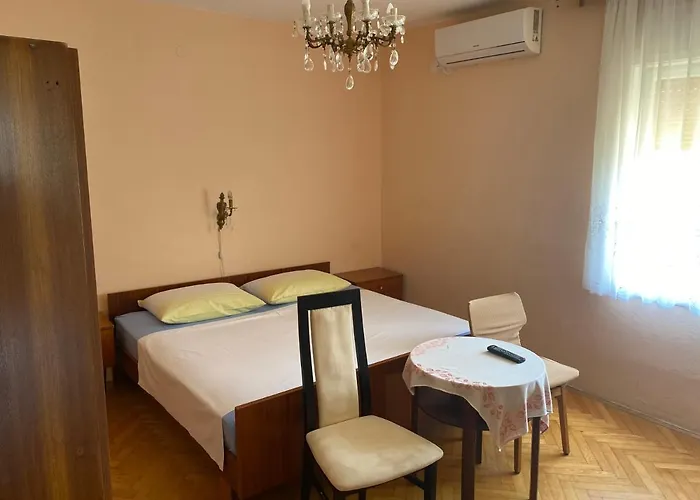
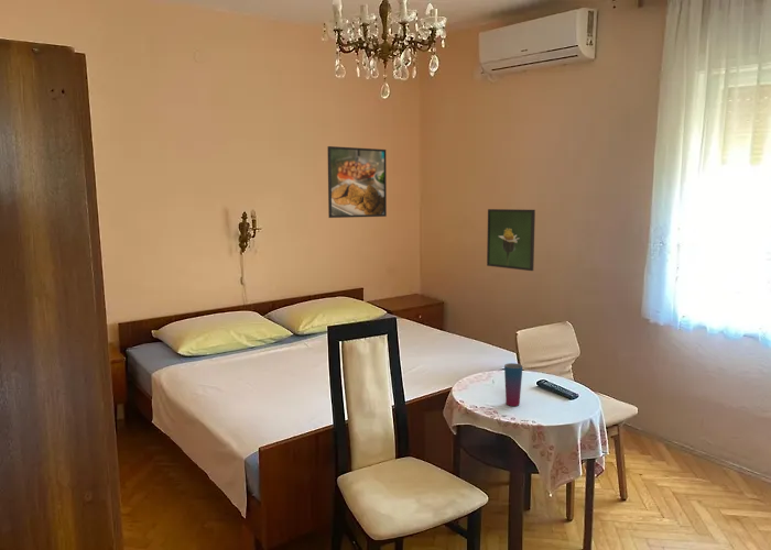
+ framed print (510, 239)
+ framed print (358, 183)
+ cup (512, 384)
